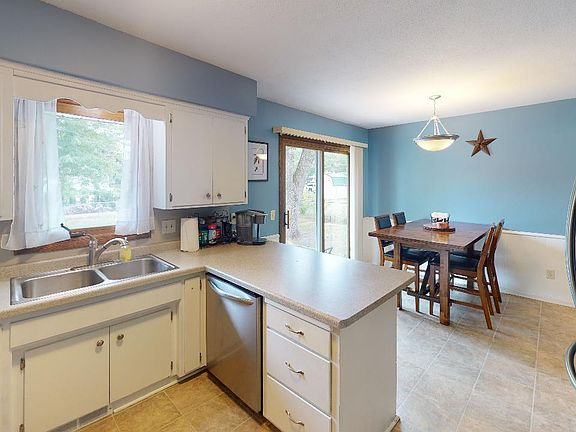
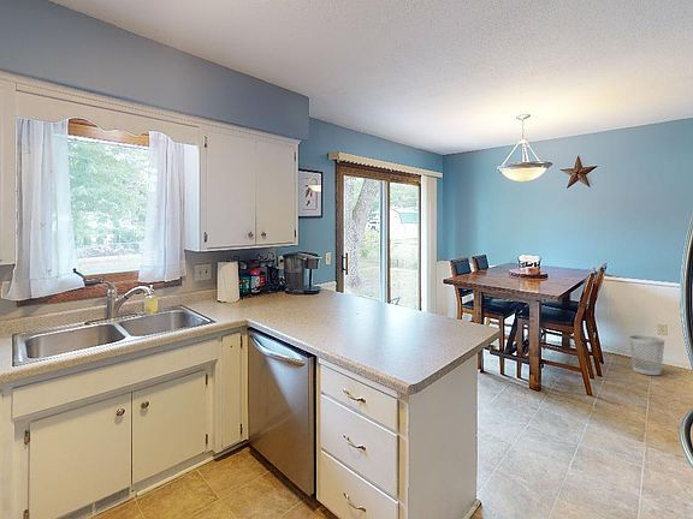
+ wastebasket (646, 356)
